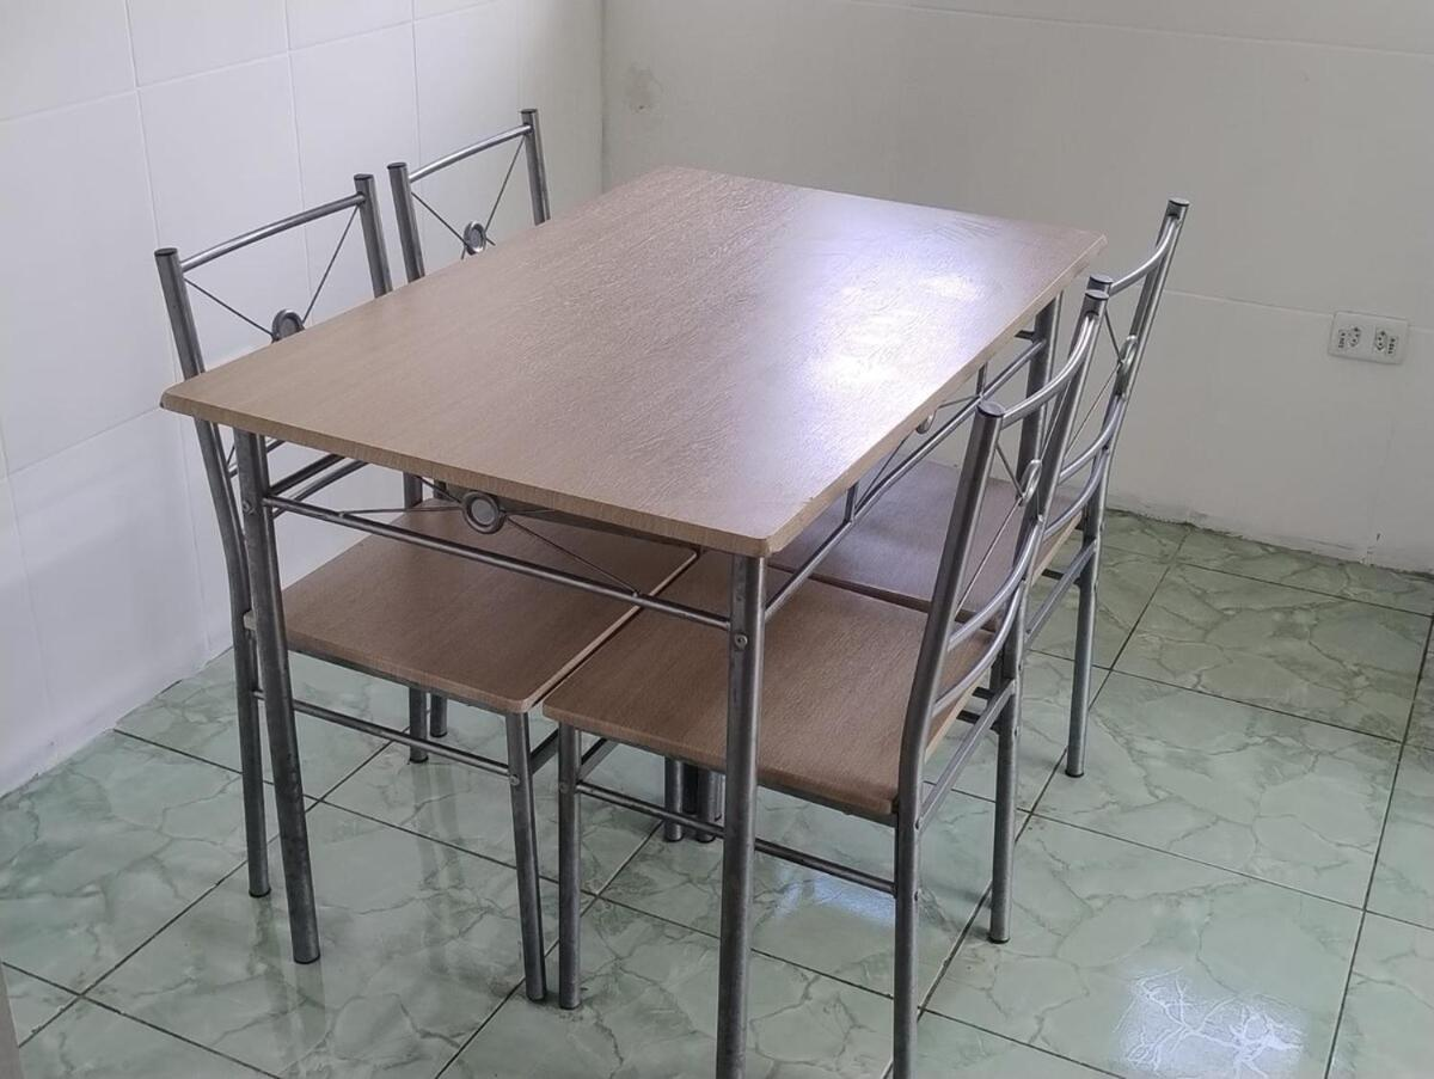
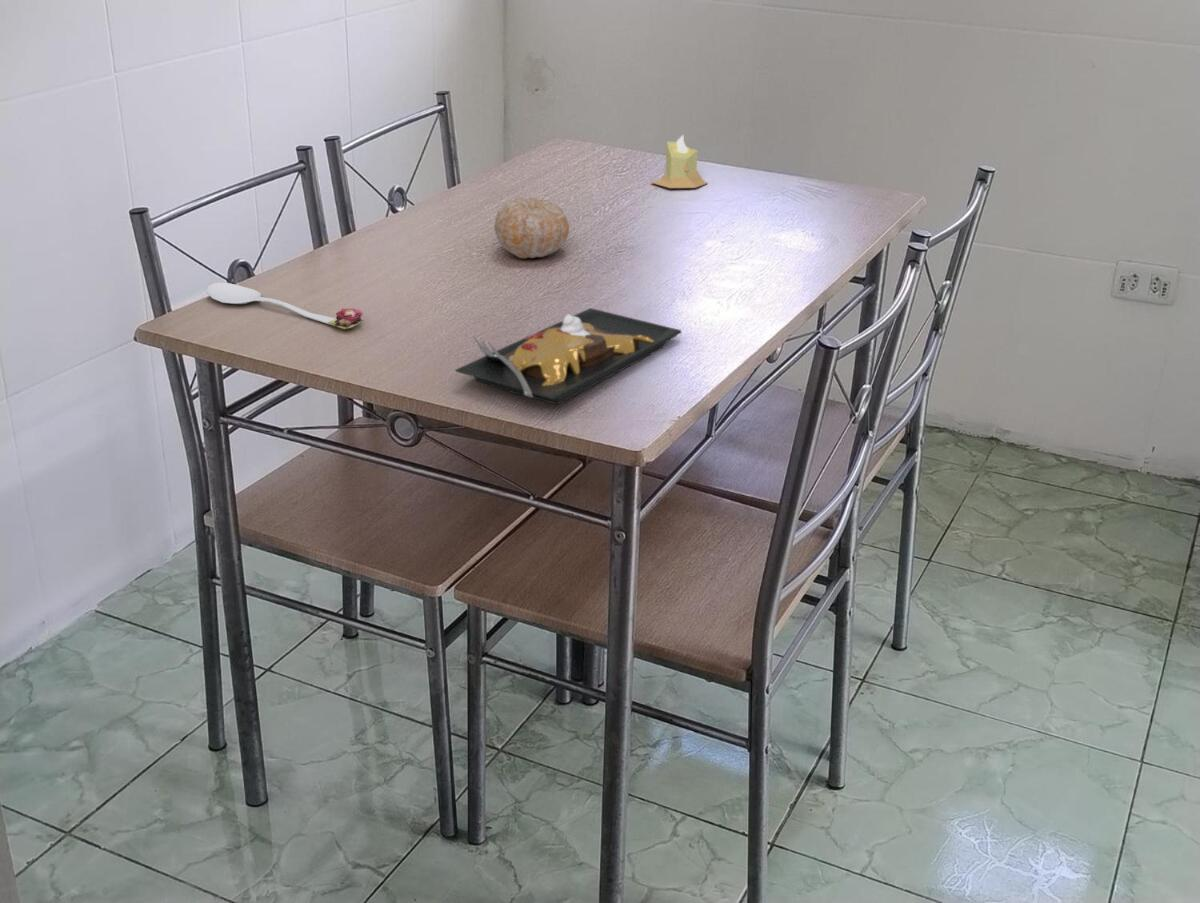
+ spoon (283, 303)
+ candle (681, 157)
+ fruit (531, 229)
+ plate (560, 339)
